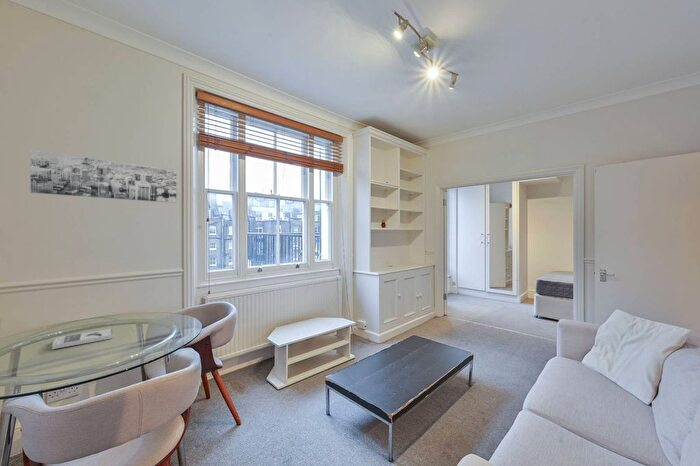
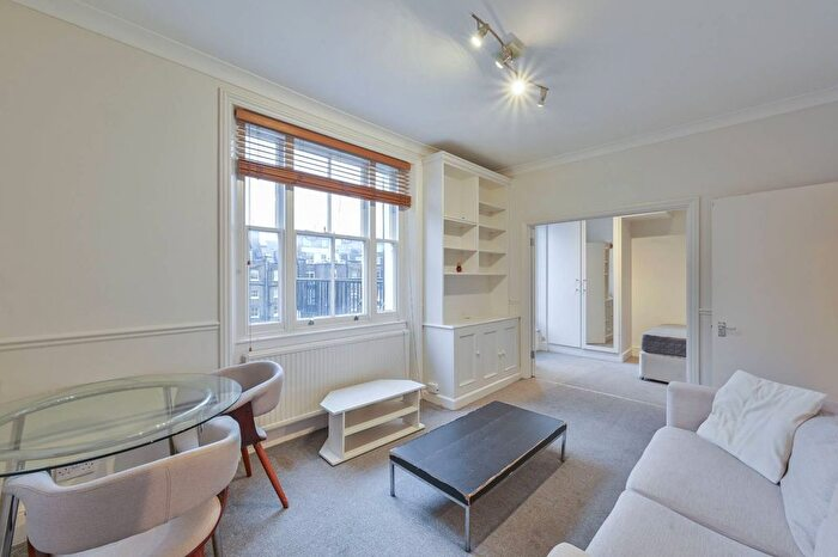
- book (84, 337)
- wall art (113, 179)
